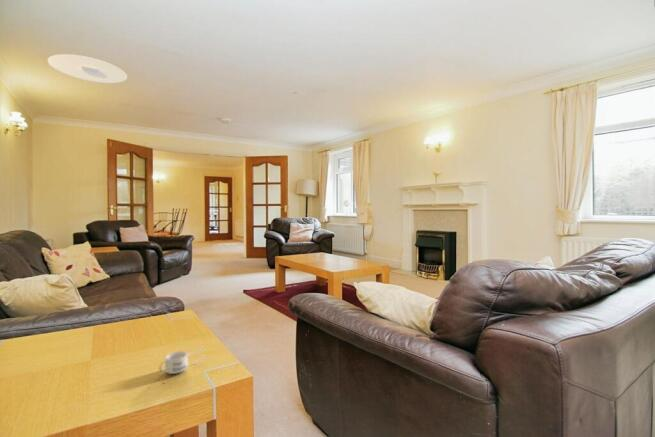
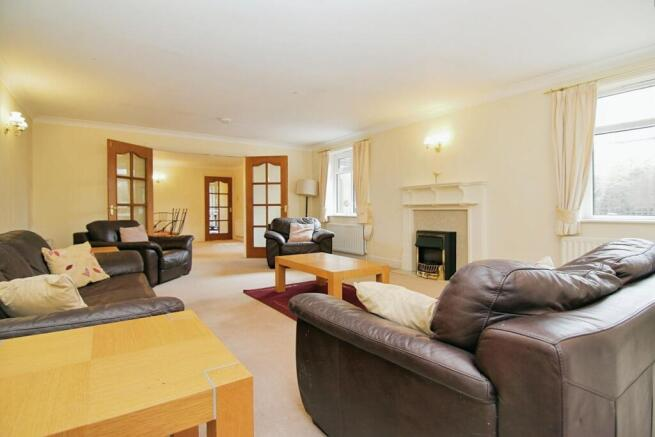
- ceiling light (89, 66)
- mug (184, 359)
